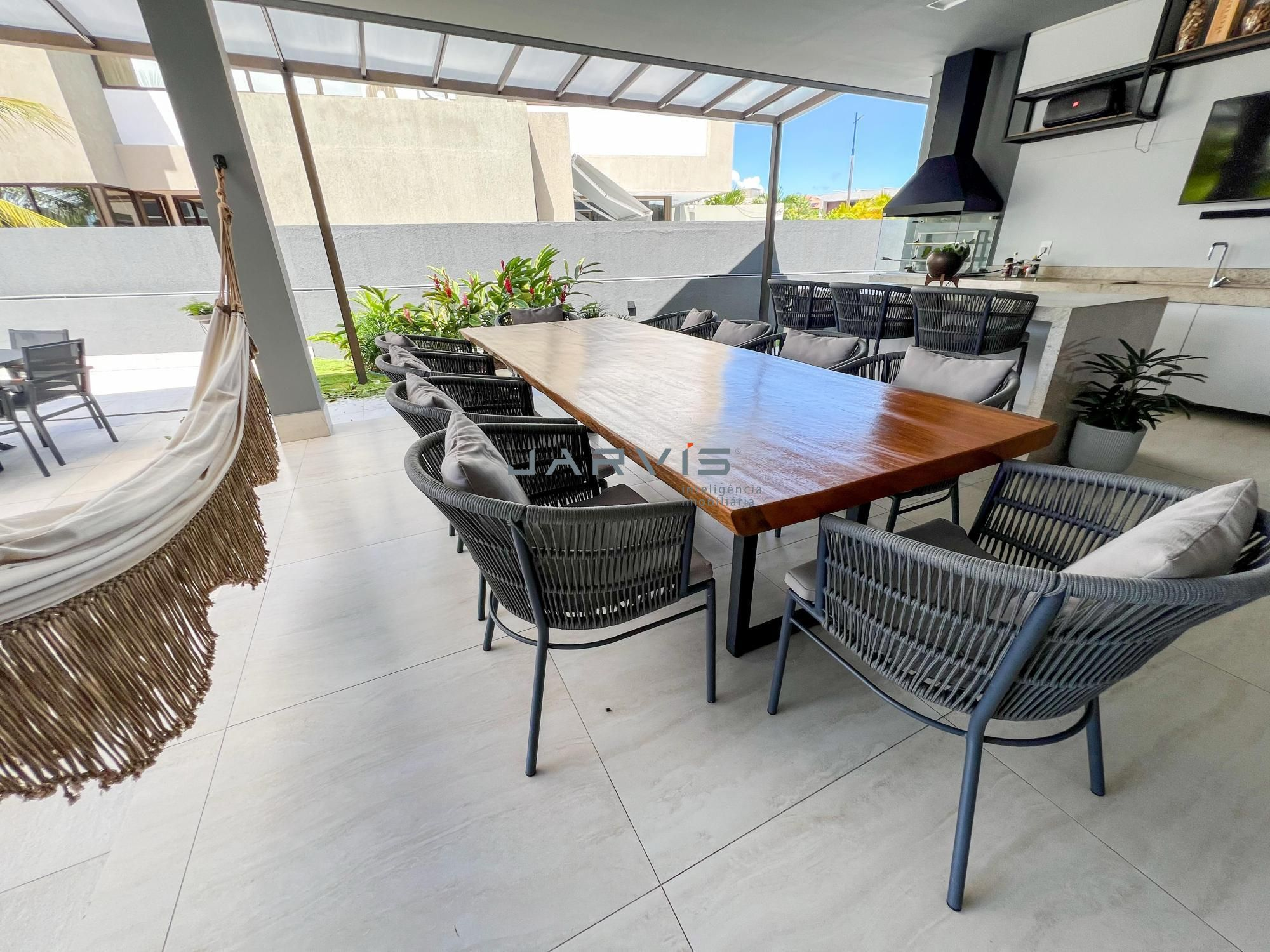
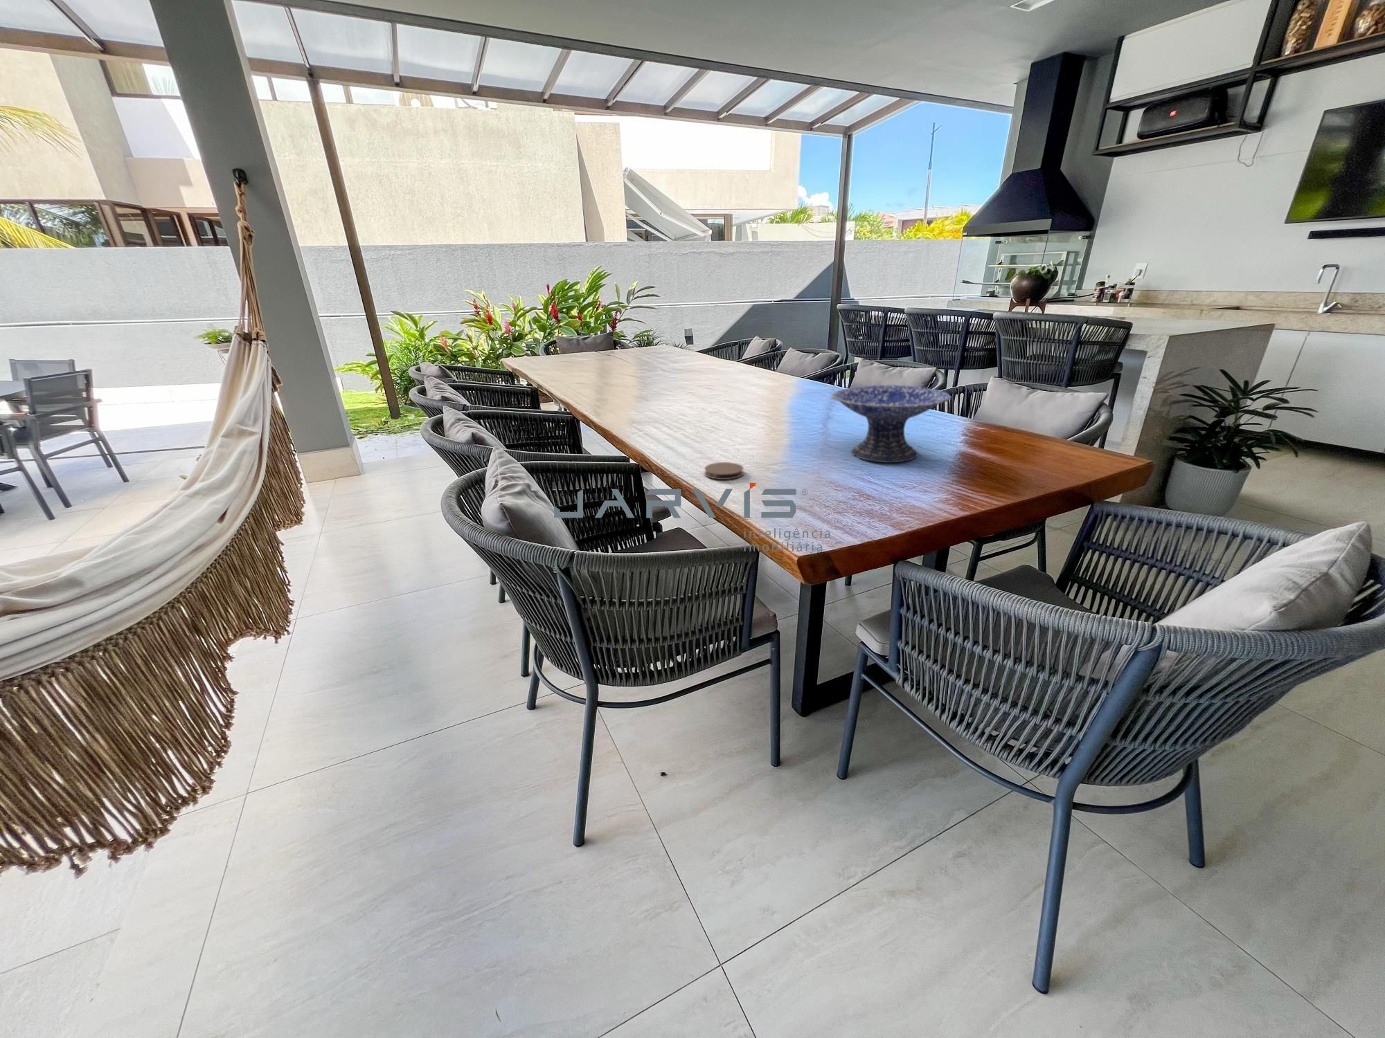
+ decorative bowl (886, 423)
+ coaster (724, 471)
